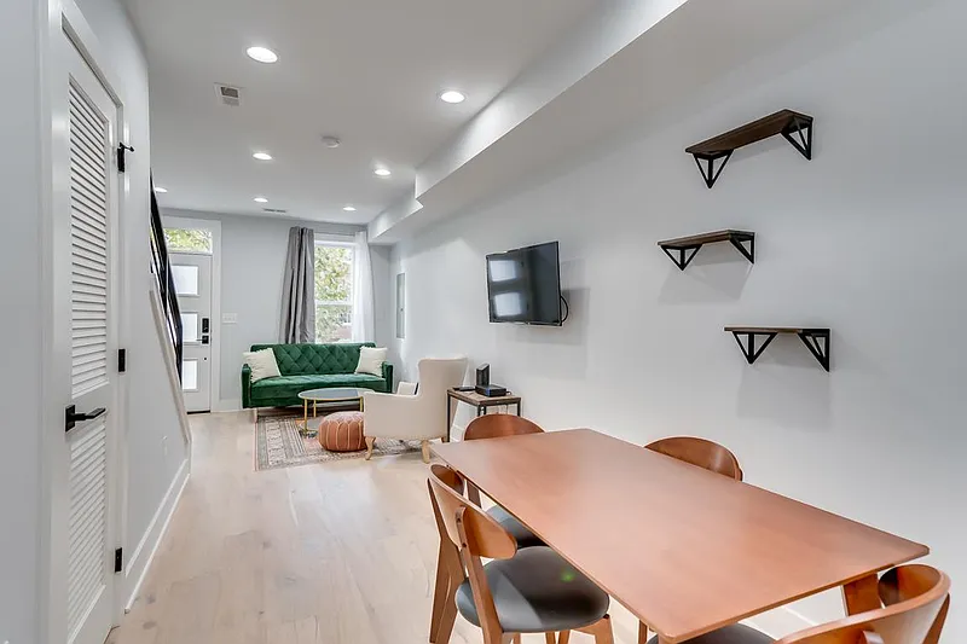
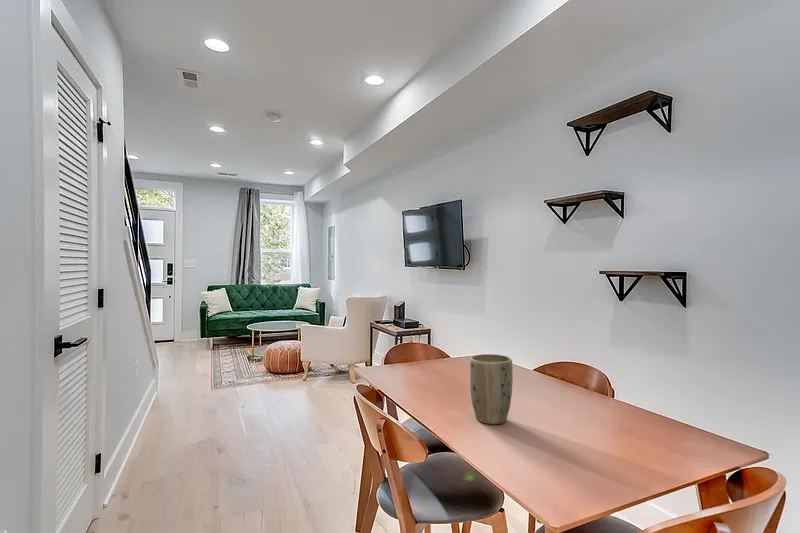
+ plant pot (491, 388)
